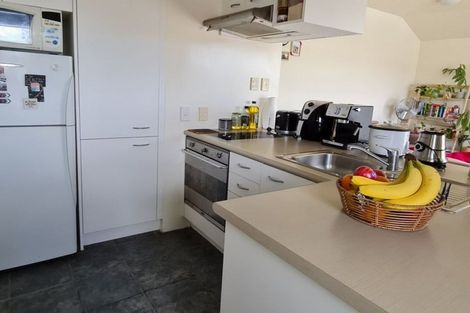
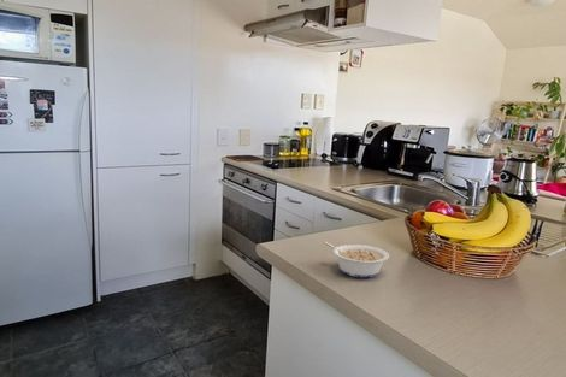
+ legume (358, 259)
